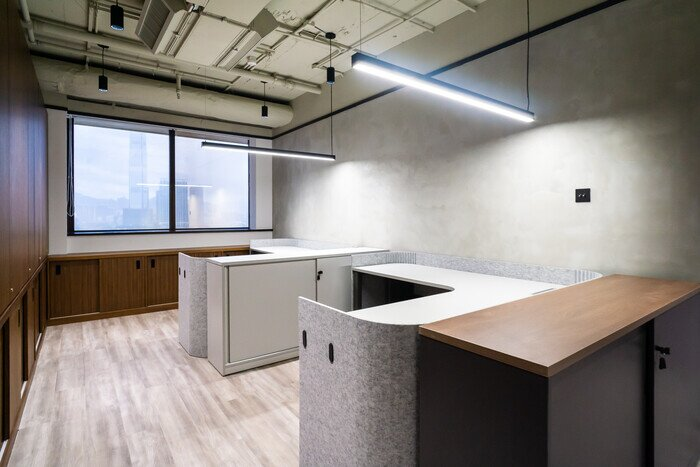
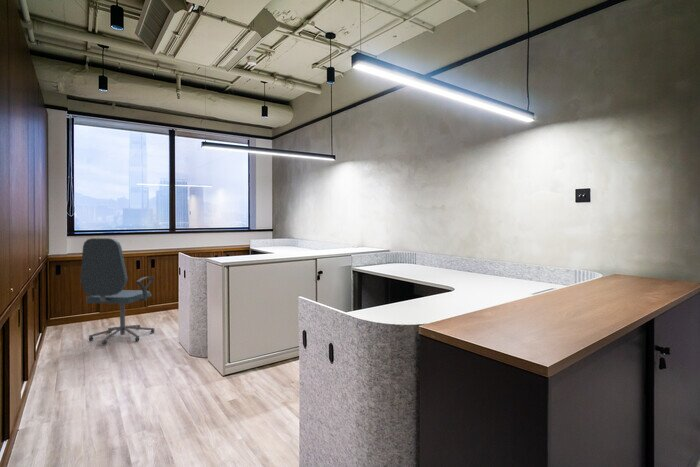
+ office chair (119, 288)
